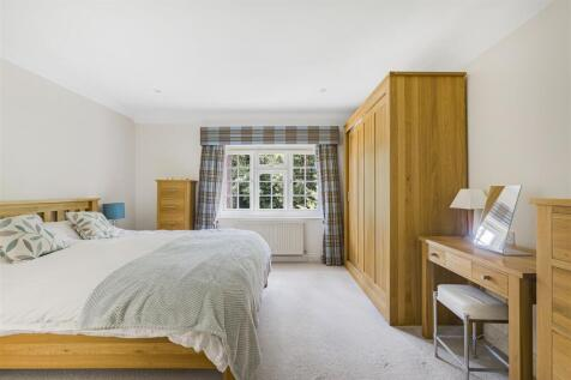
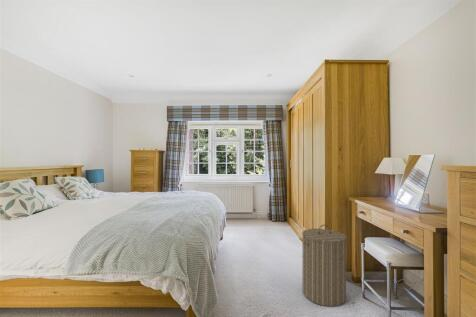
+ laundry hamper (323, 259)
